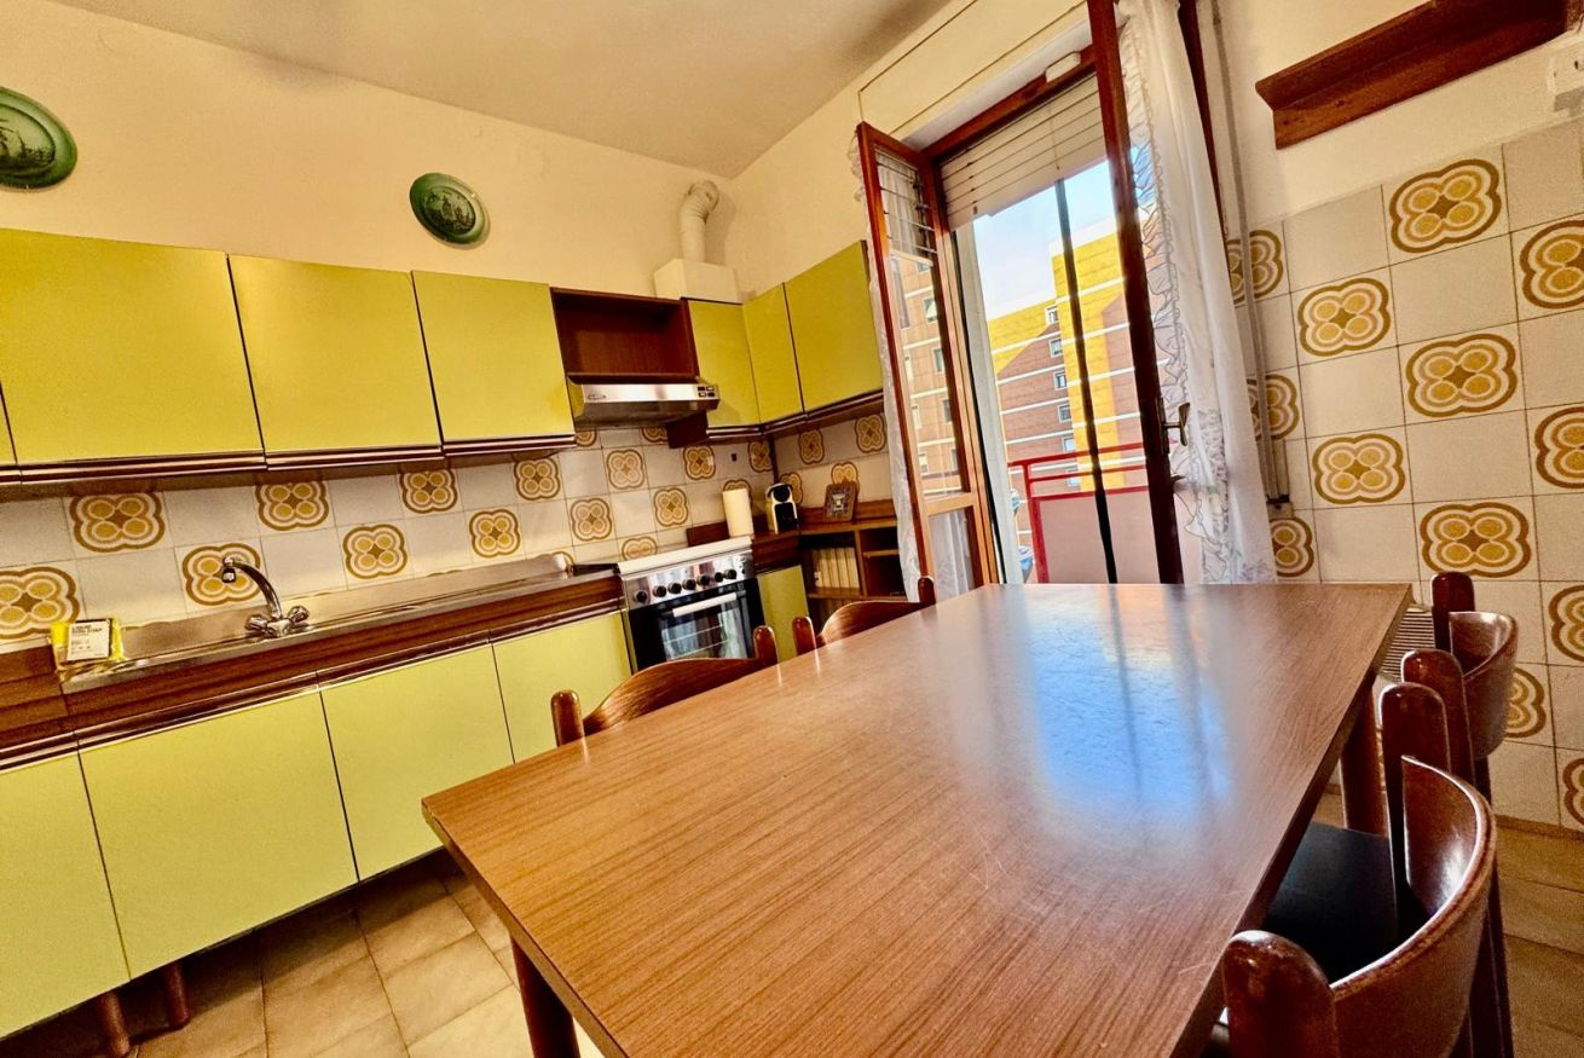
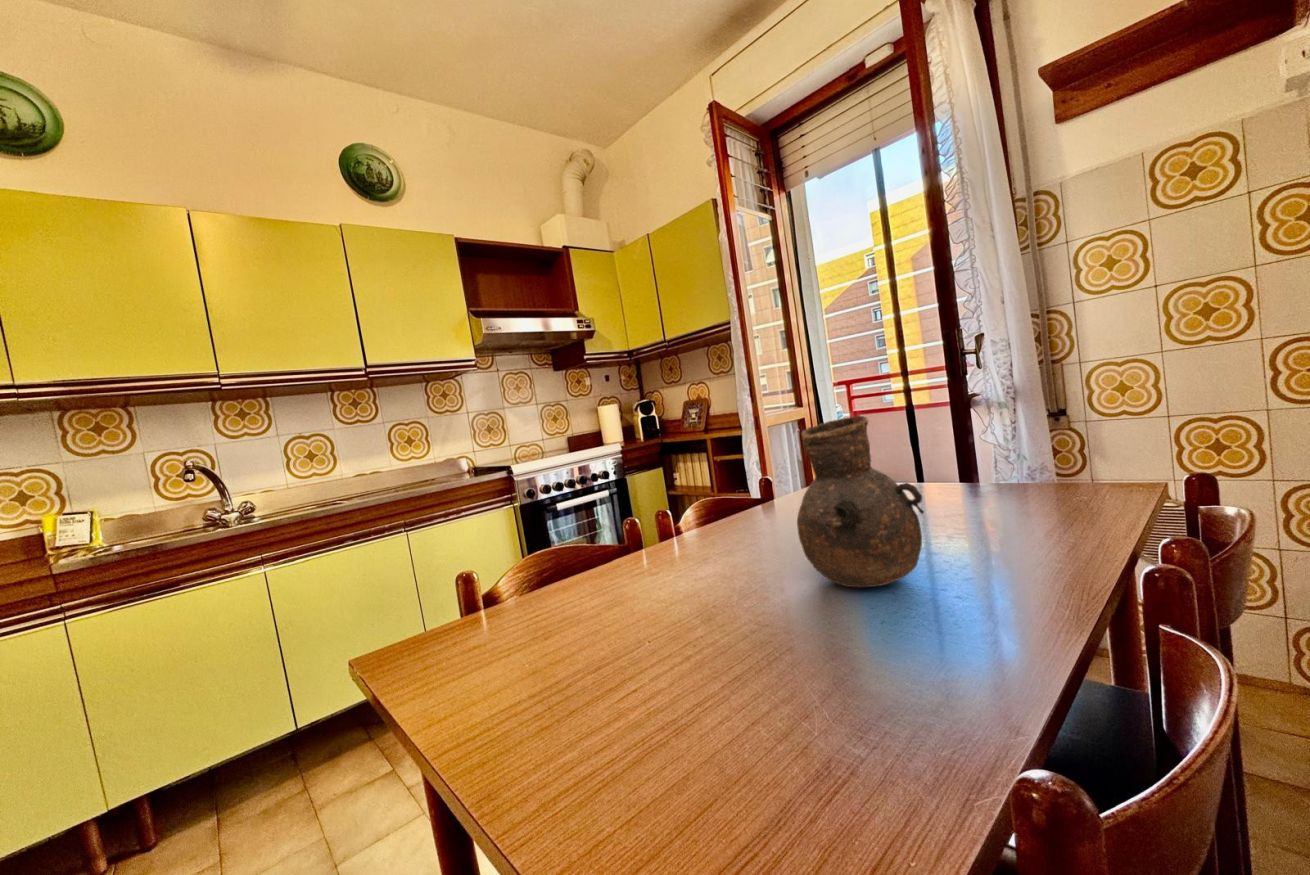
+ vase (853, 500)
